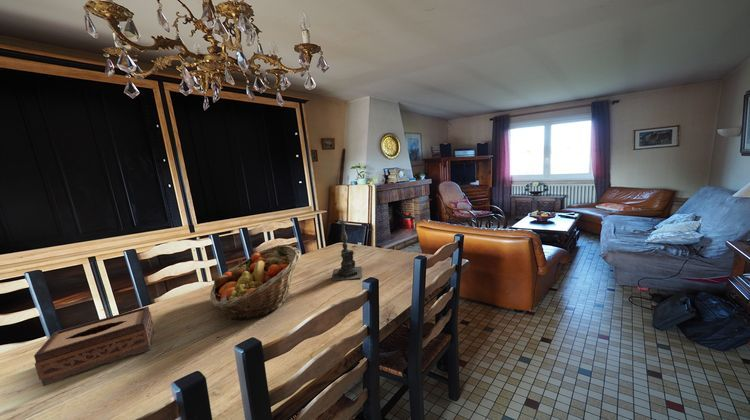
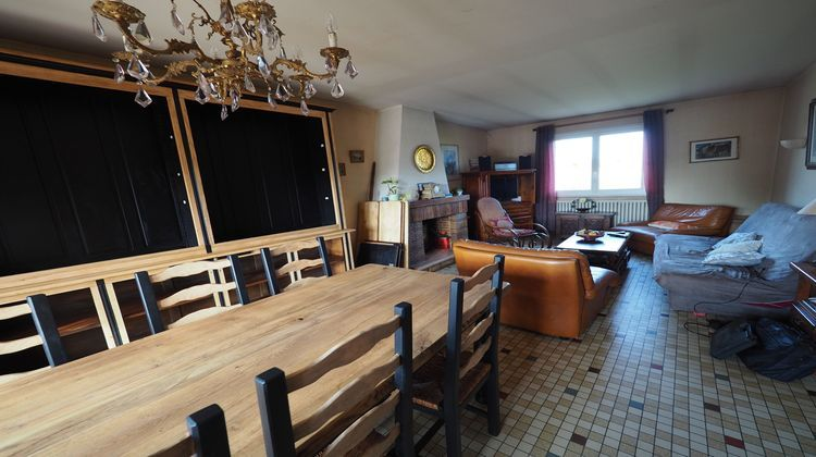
- candle holder (344, 243)
- fruit basket (258, 278)
- tissue box (102, 340)
